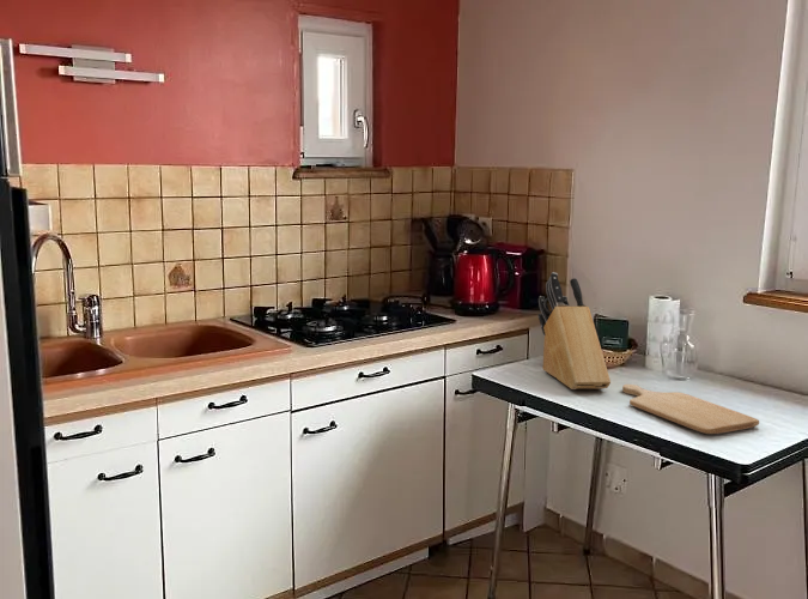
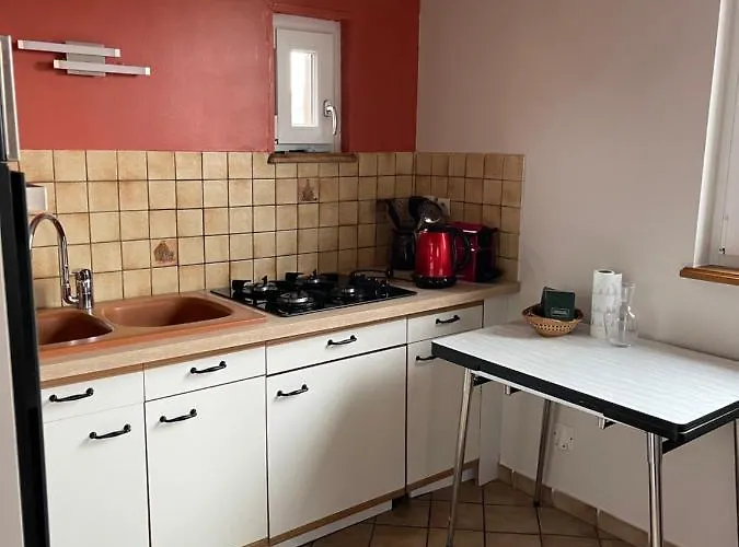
- chopping board (675, 405)
- knife block (571, 327)
